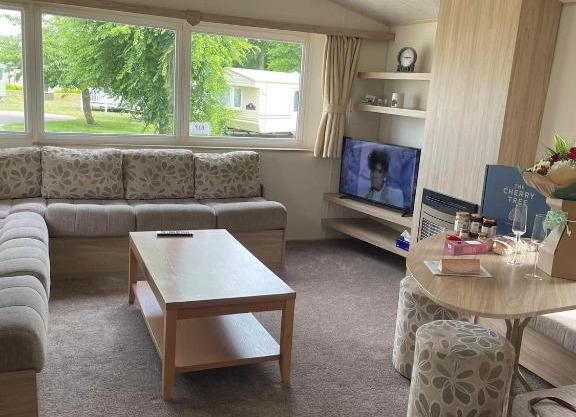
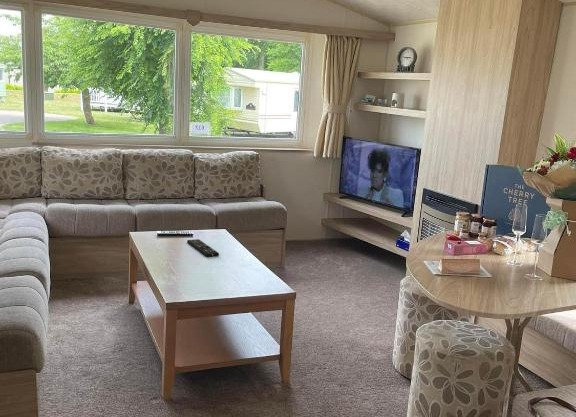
+ remote control (202, 247)
